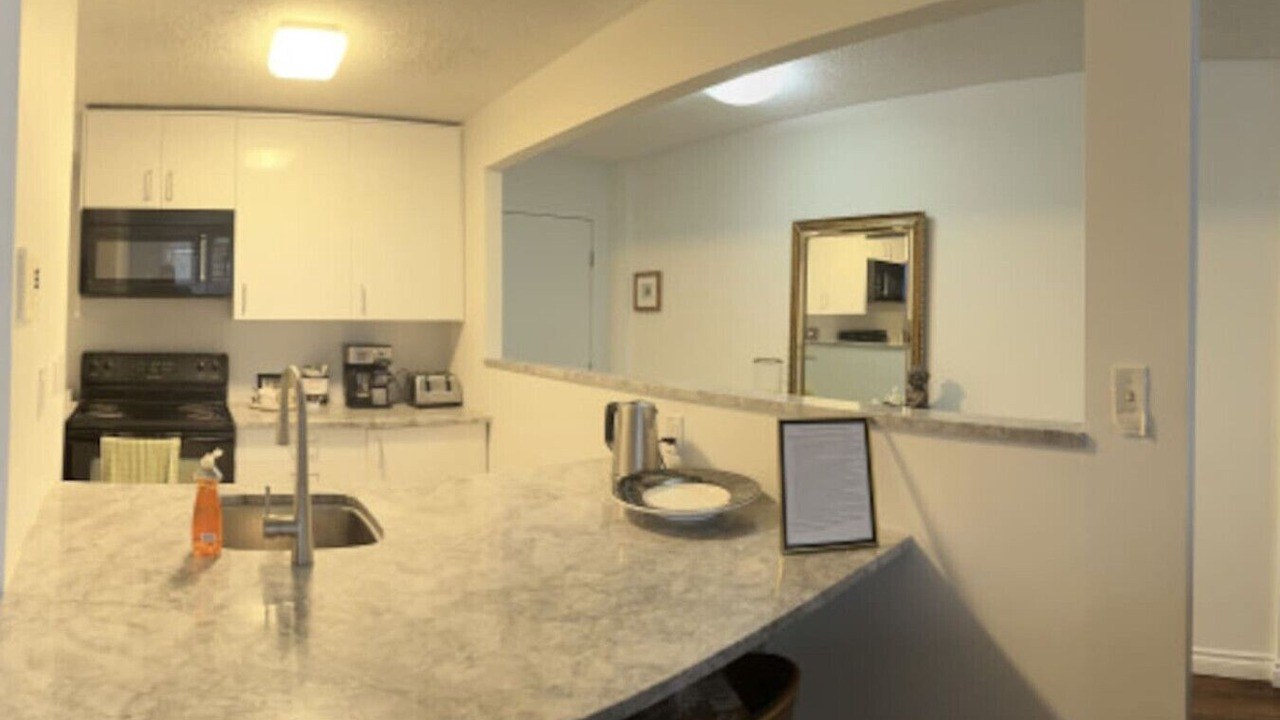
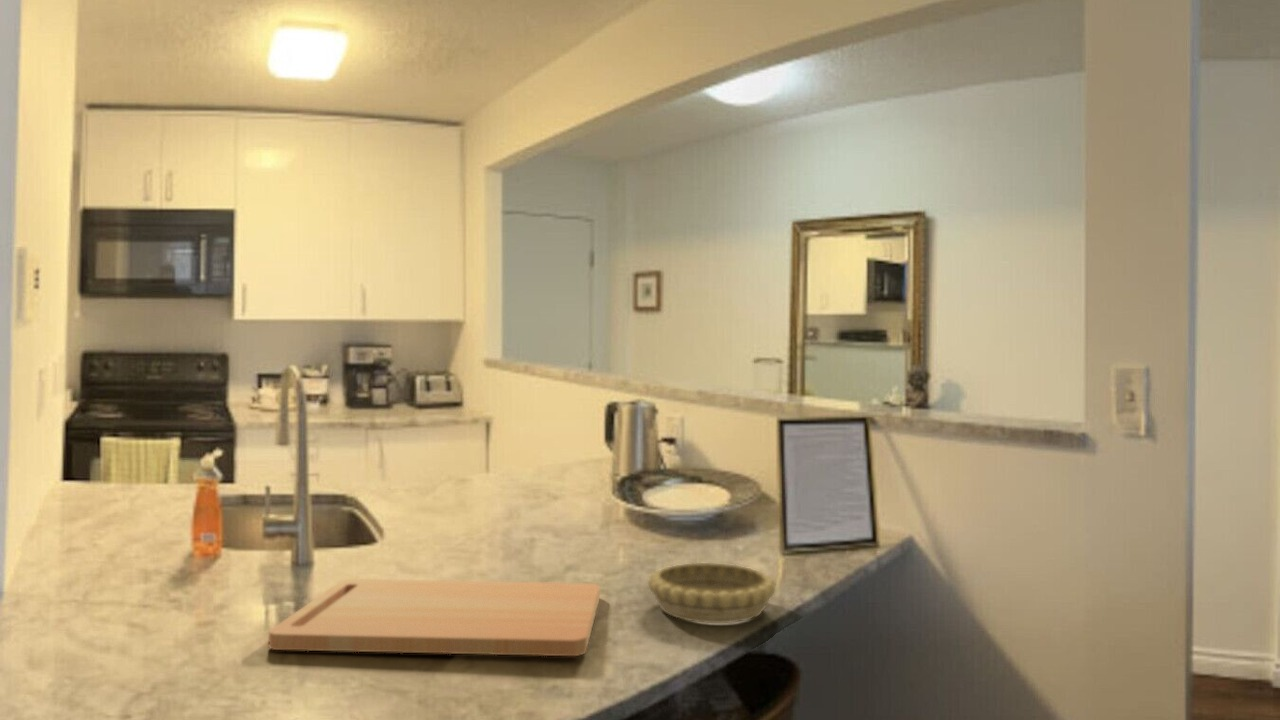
+ decorative bowl (711, 591)
+ cutting board (450, 612)
